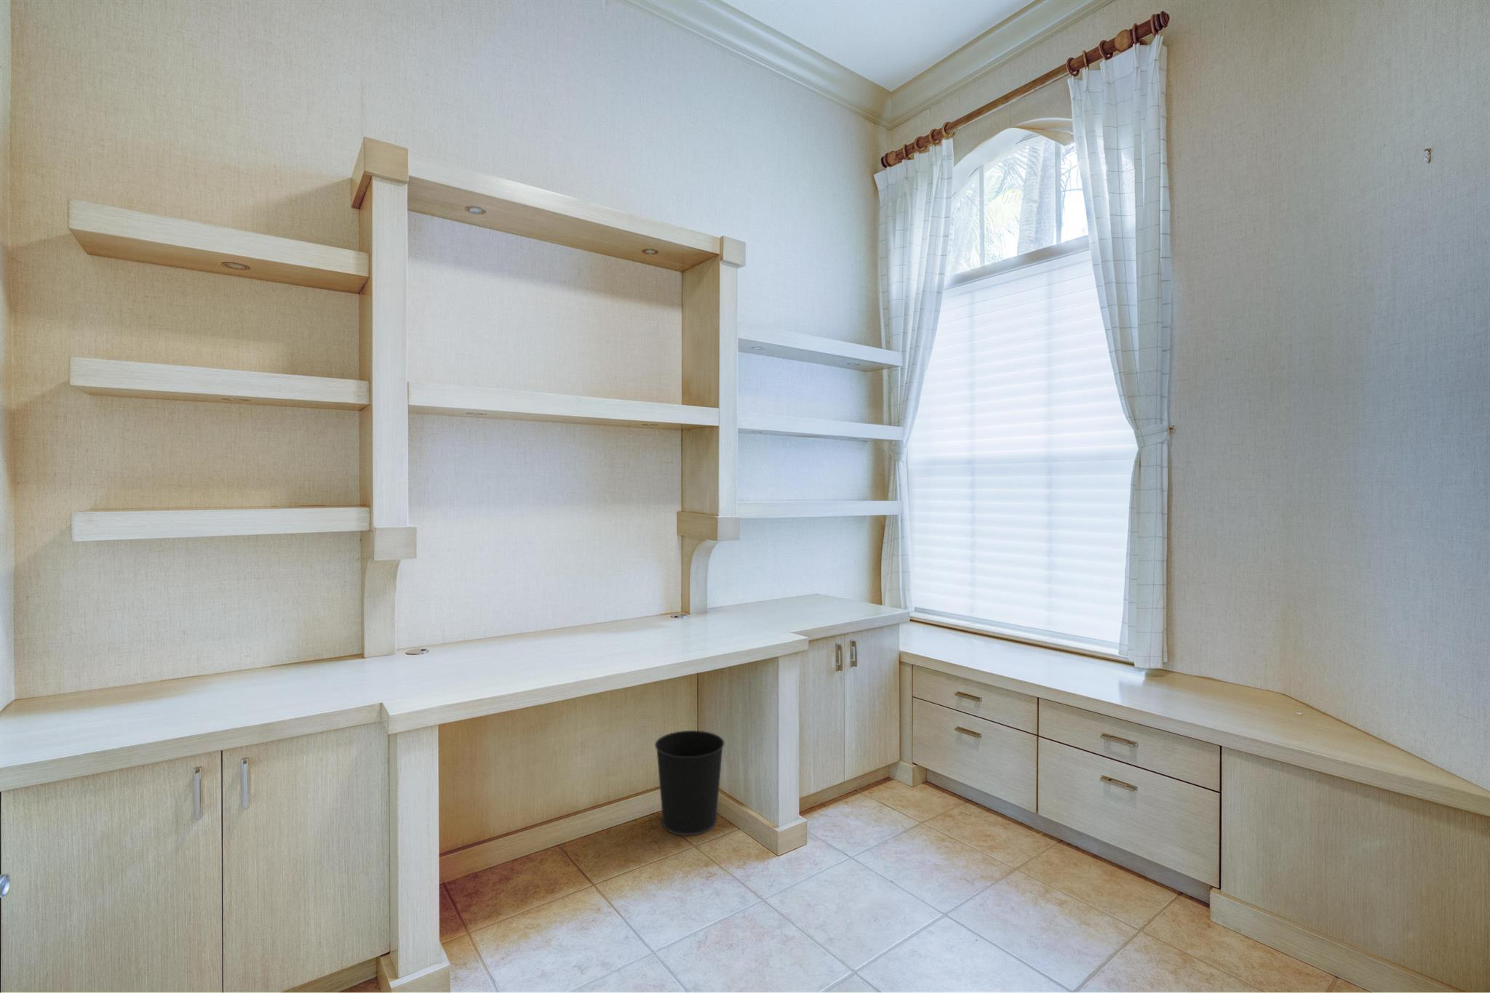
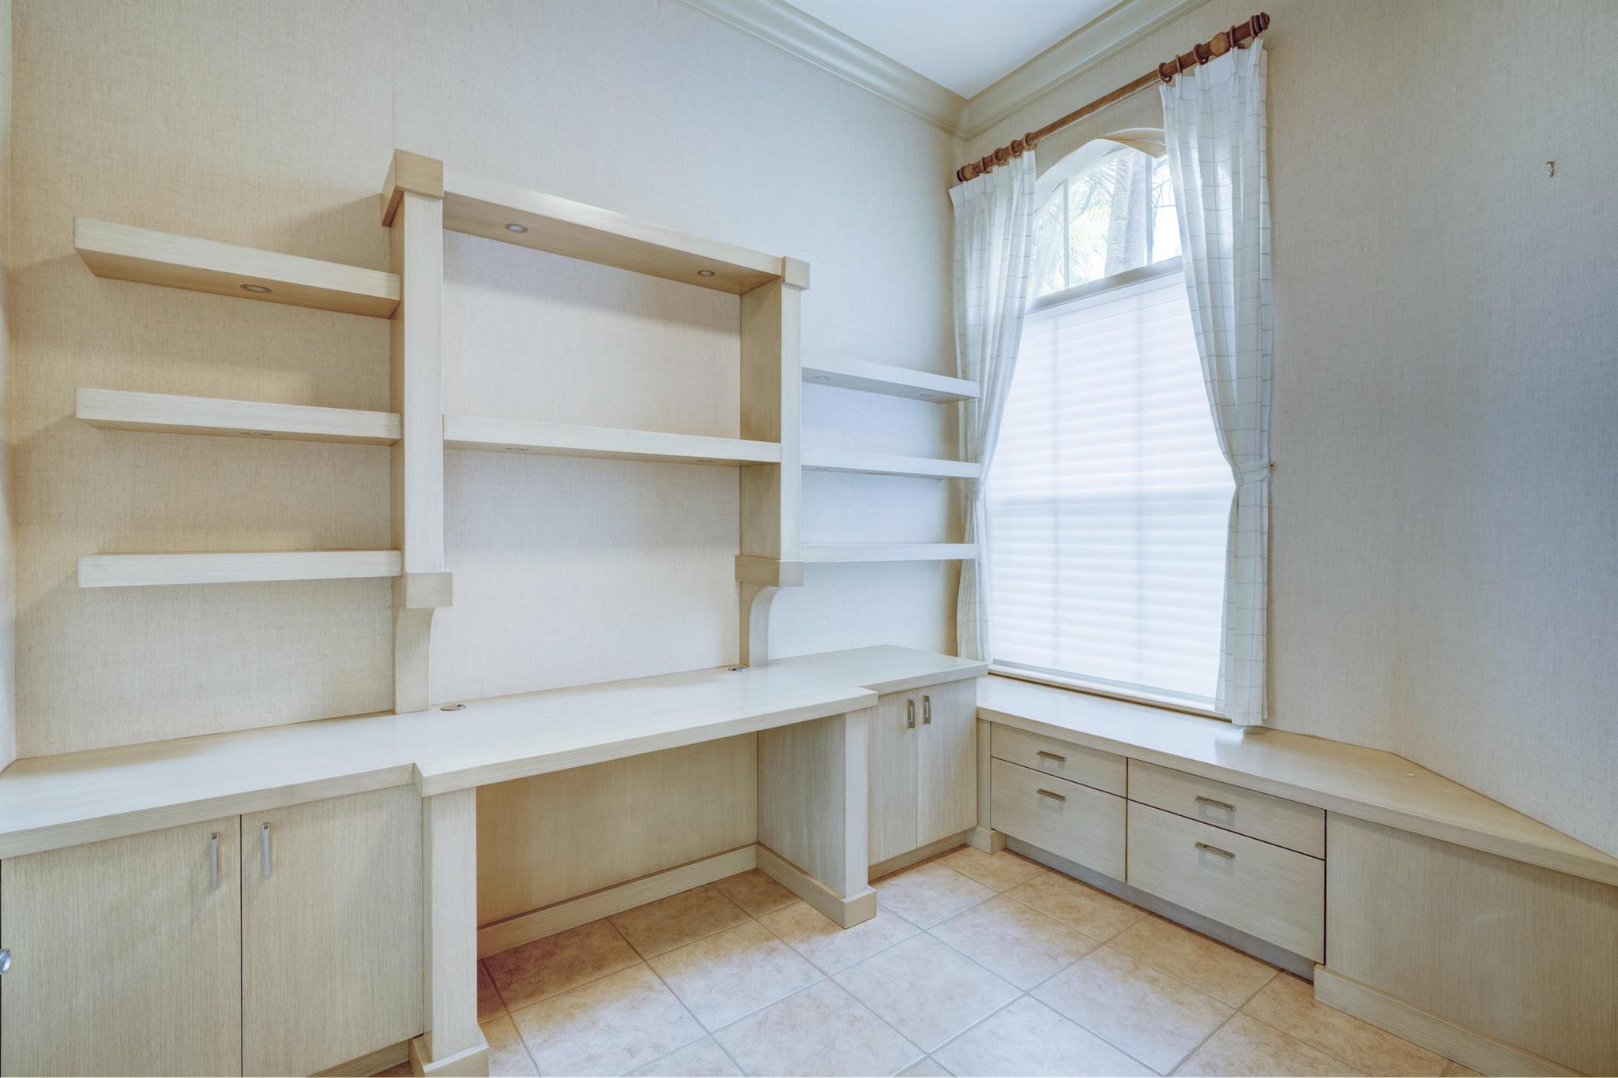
- wastebasket (688, 782)
